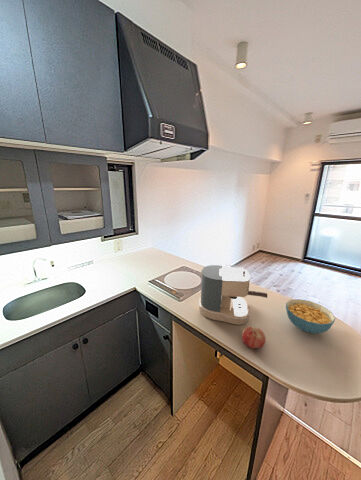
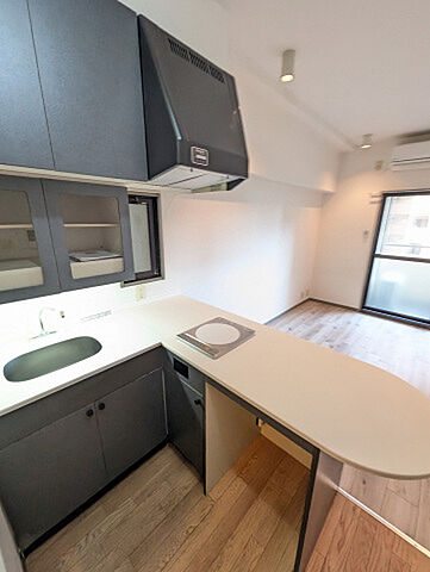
- coffee maker (232, 291)
- cereal bowl (307, 319)
- fruit (253, 337)
